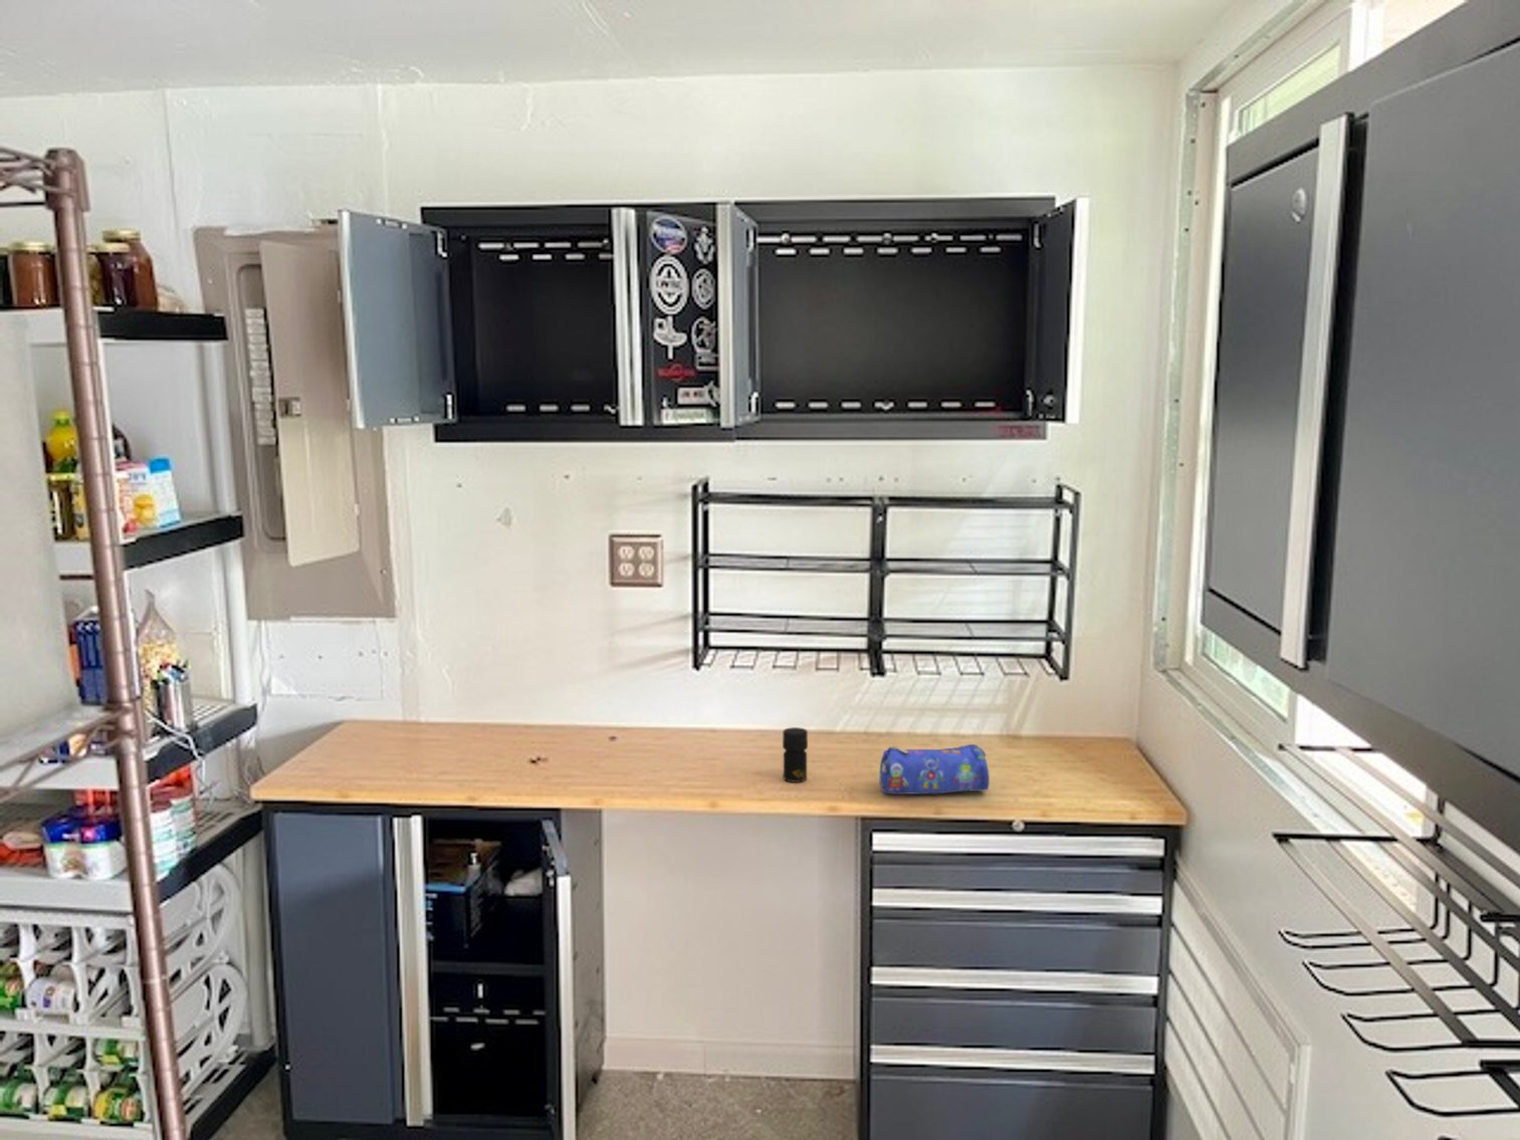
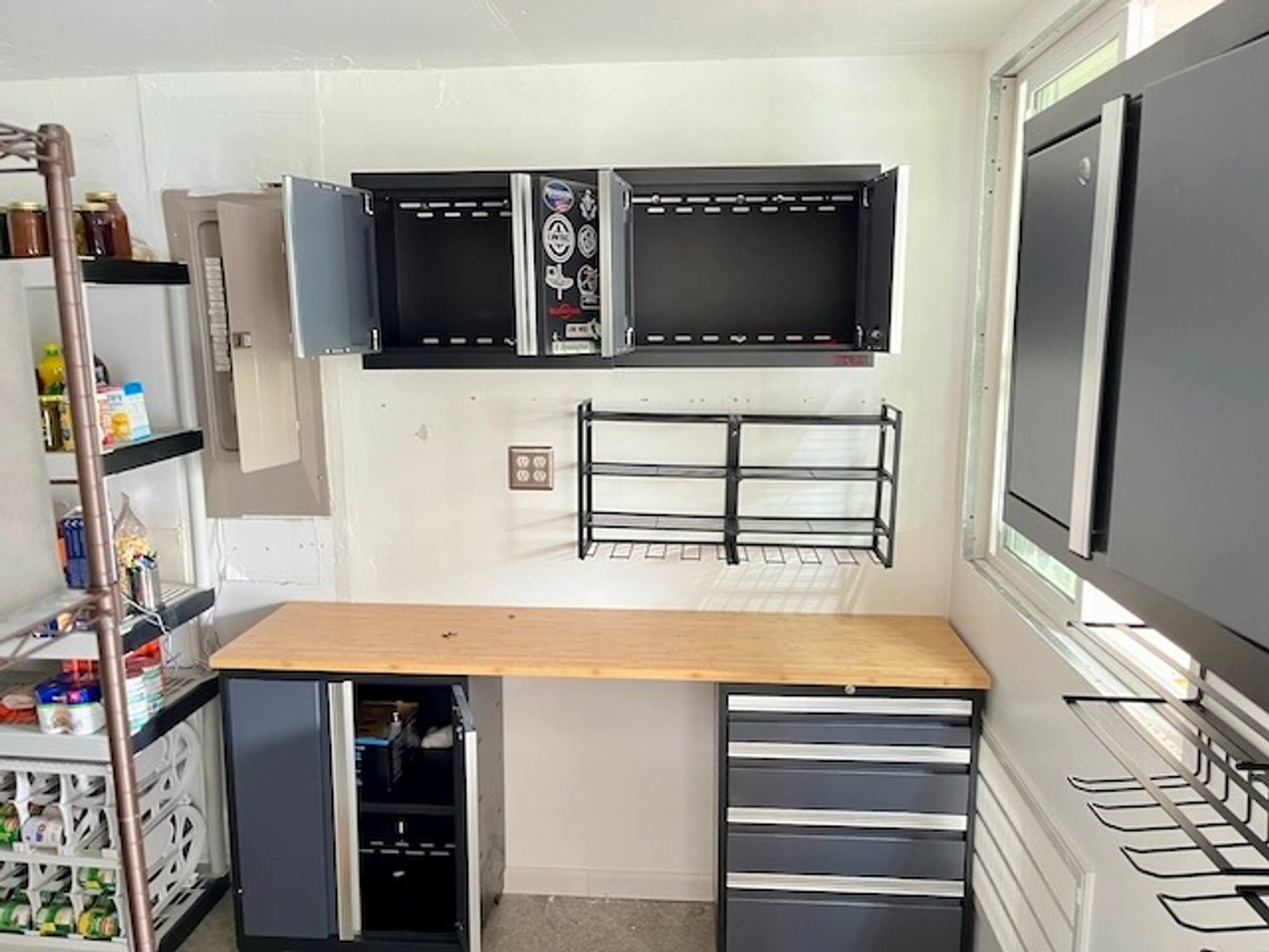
- pencil case (932, 769)
- jar (794, 754)
